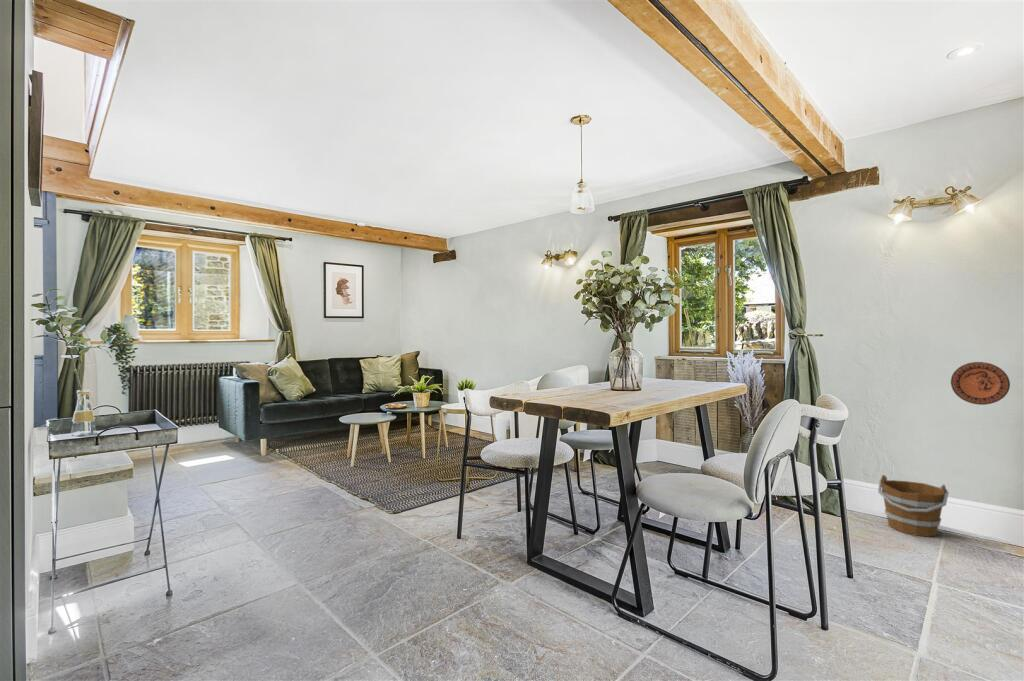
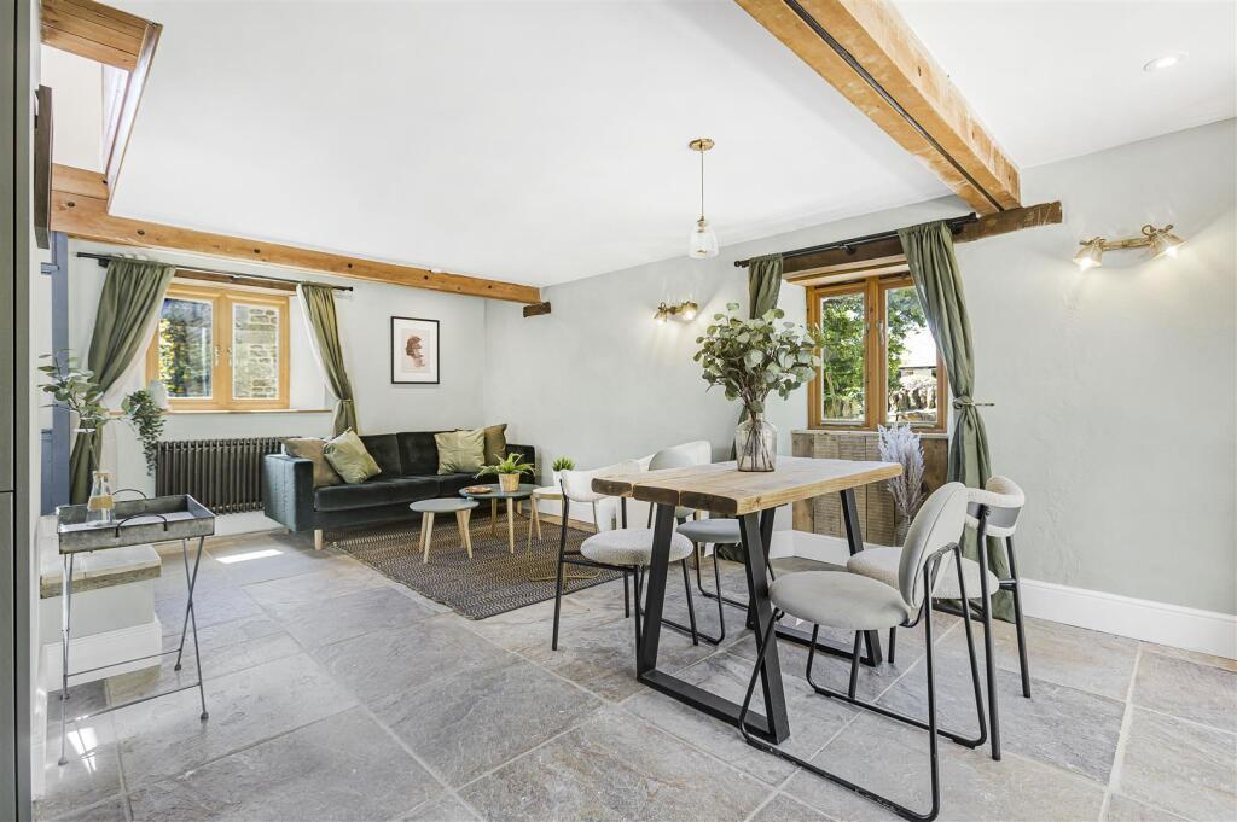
- decorative plate (979, 383)
- bucket (912, 504)
